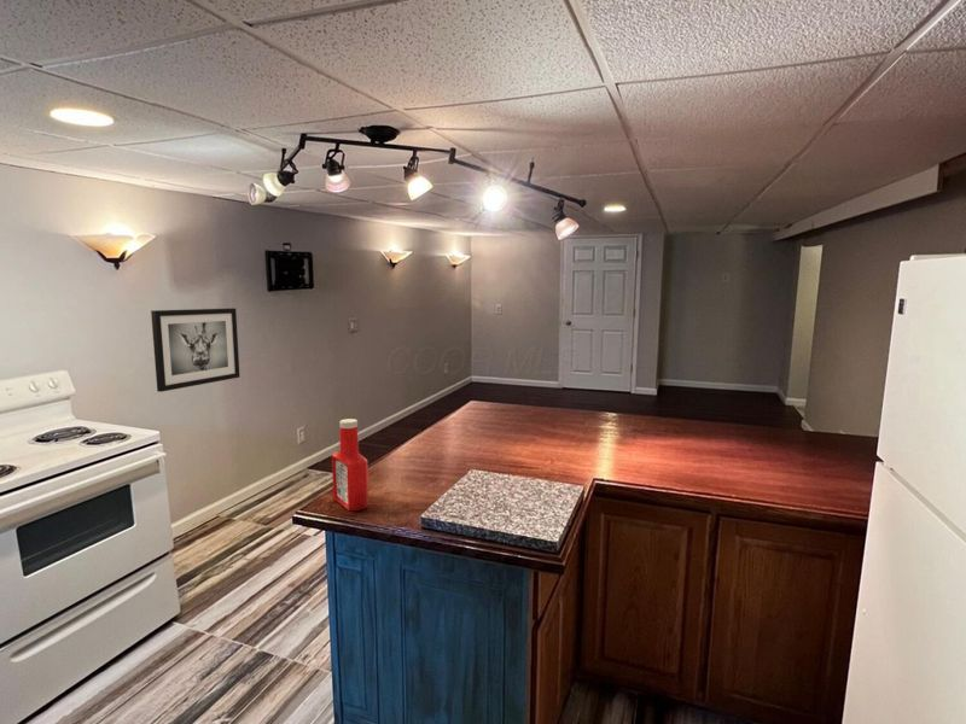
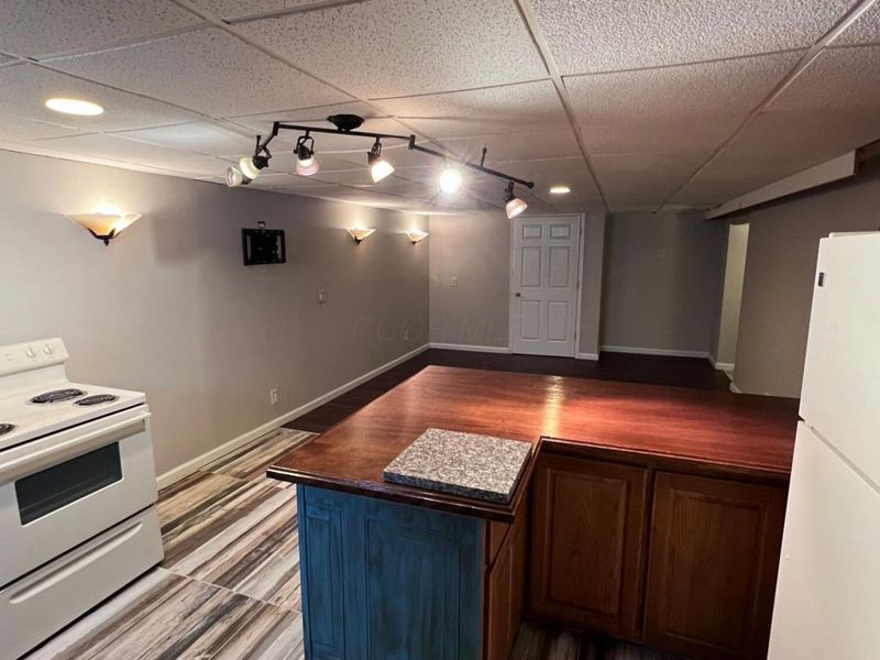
- soap bottle (349, 461)
- wall art (199, 346)
